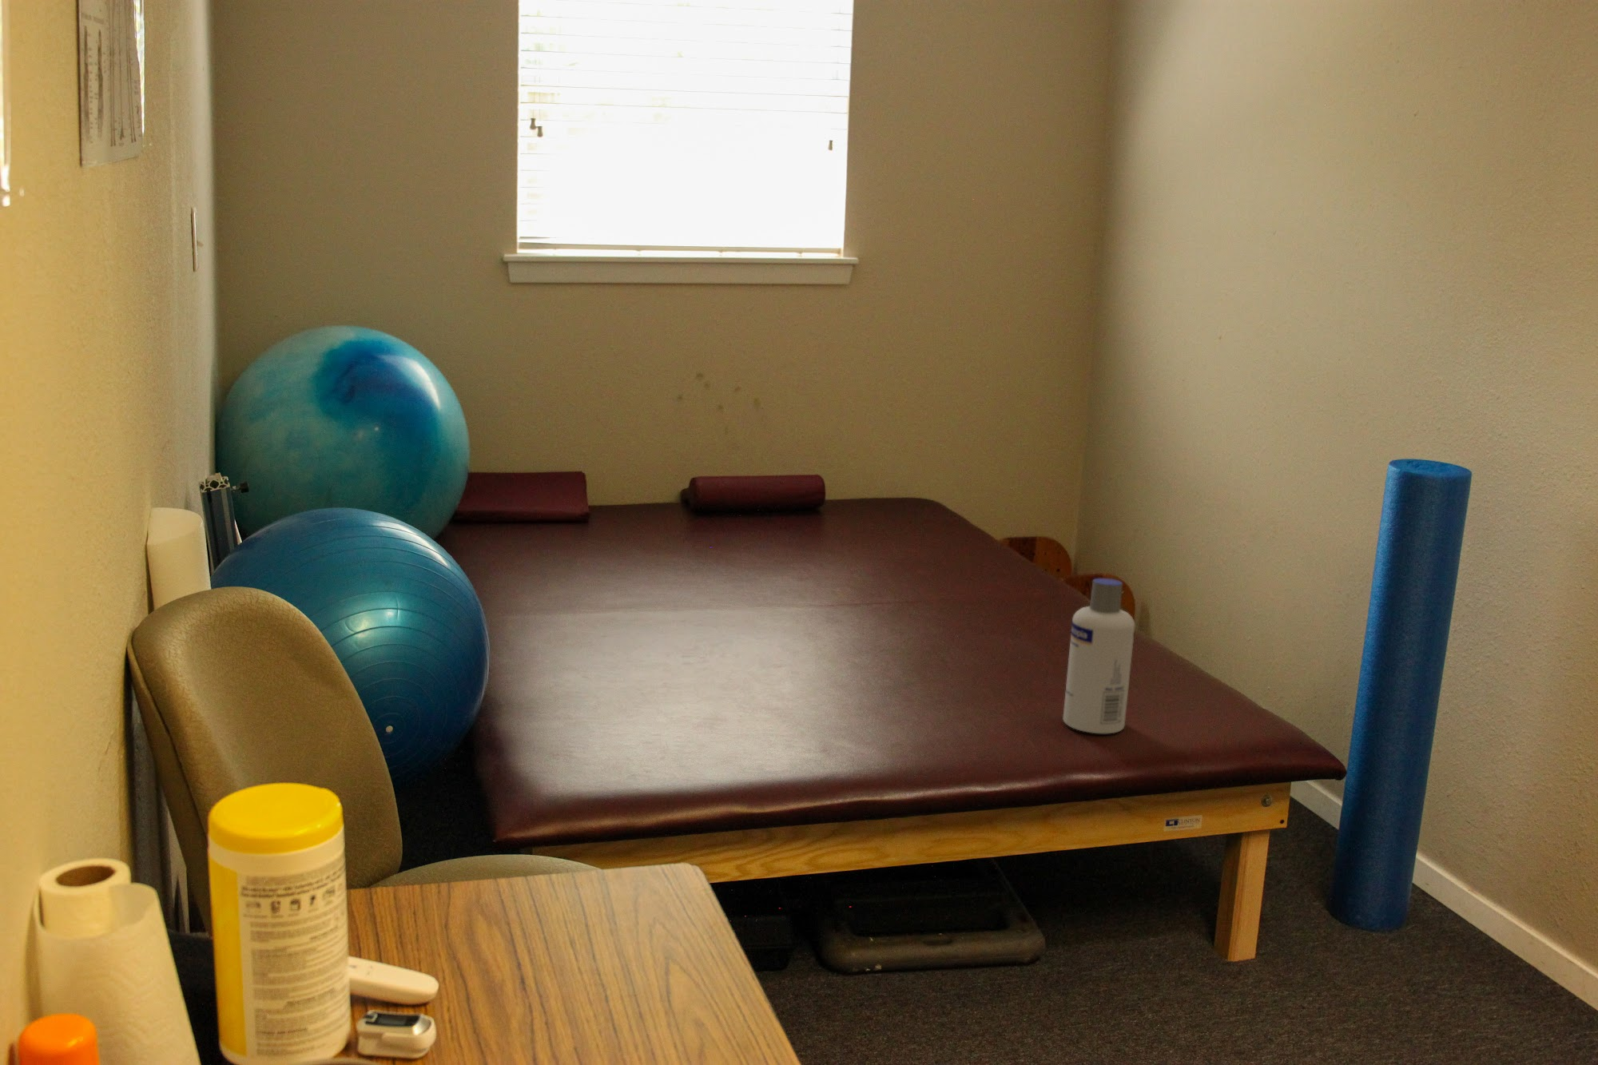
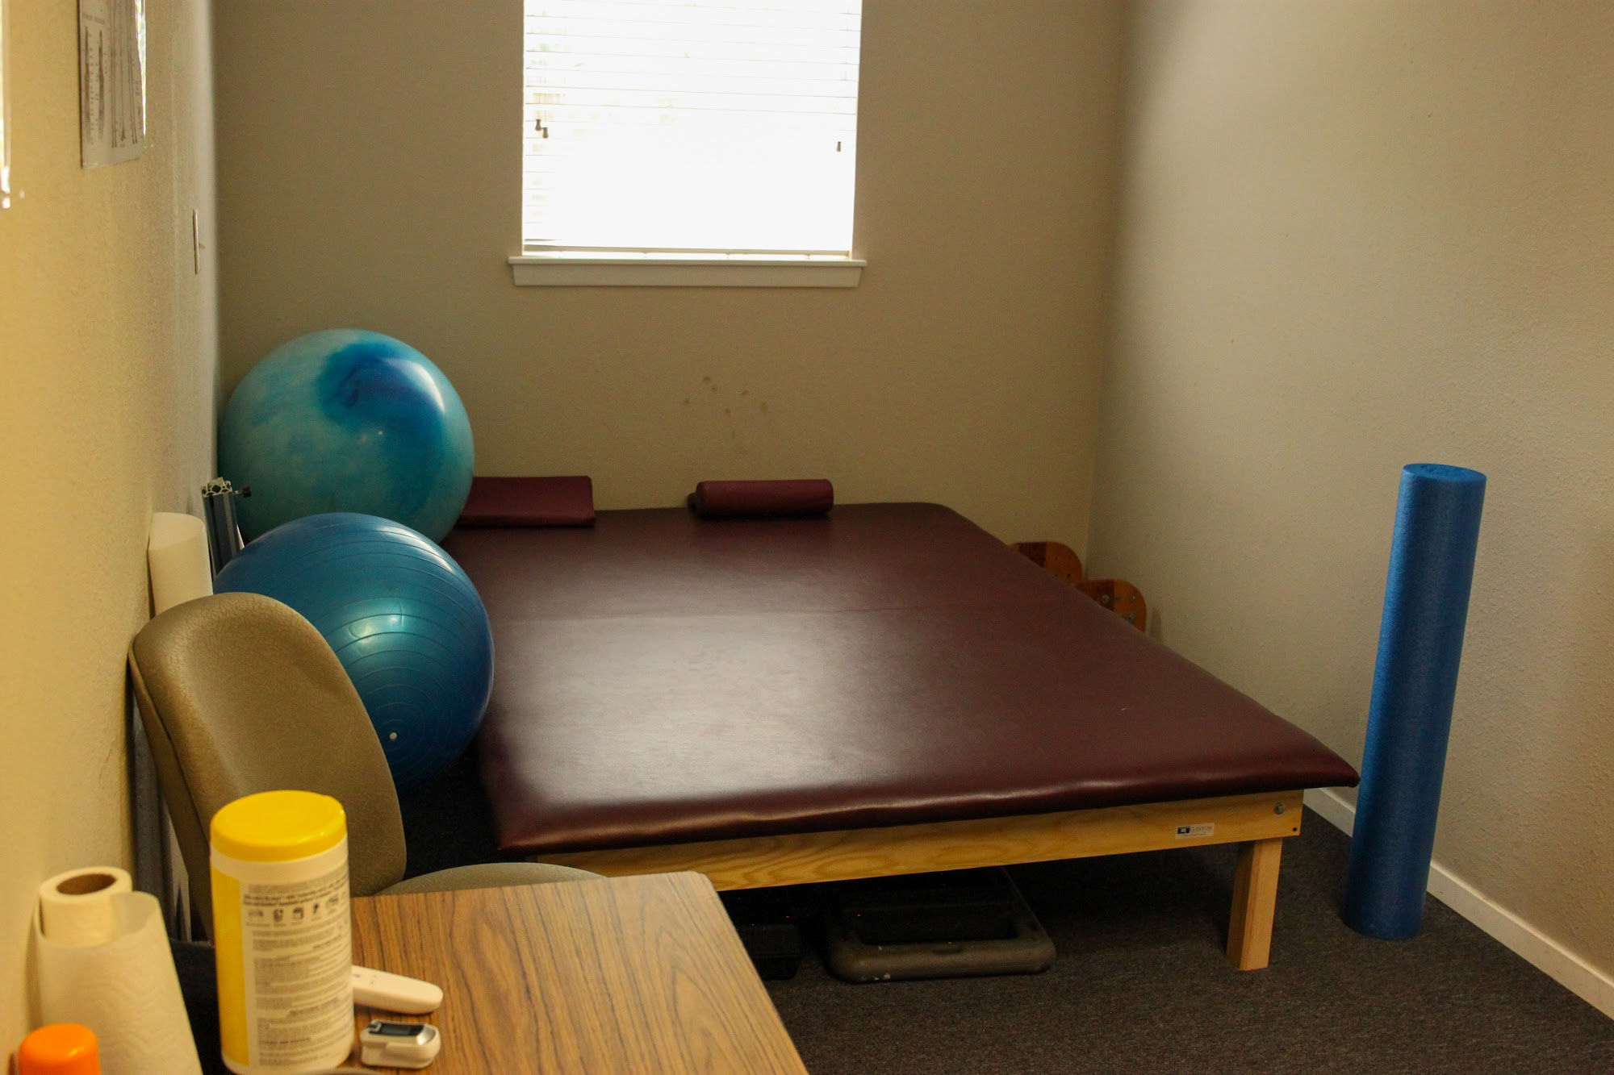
- screw cap bottle (1100, 653)
